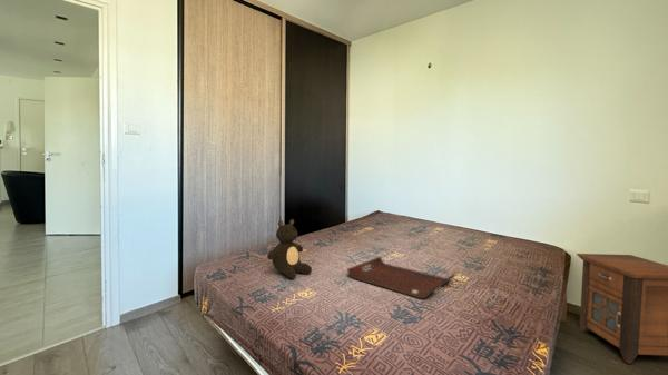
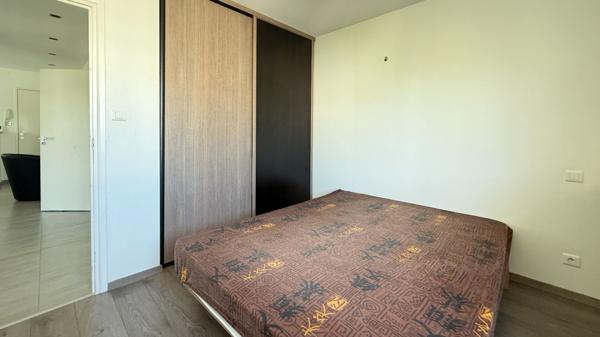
- nightstand (629, 305)
- teddy bear (291, 247)
- serving tray (400, 275)
